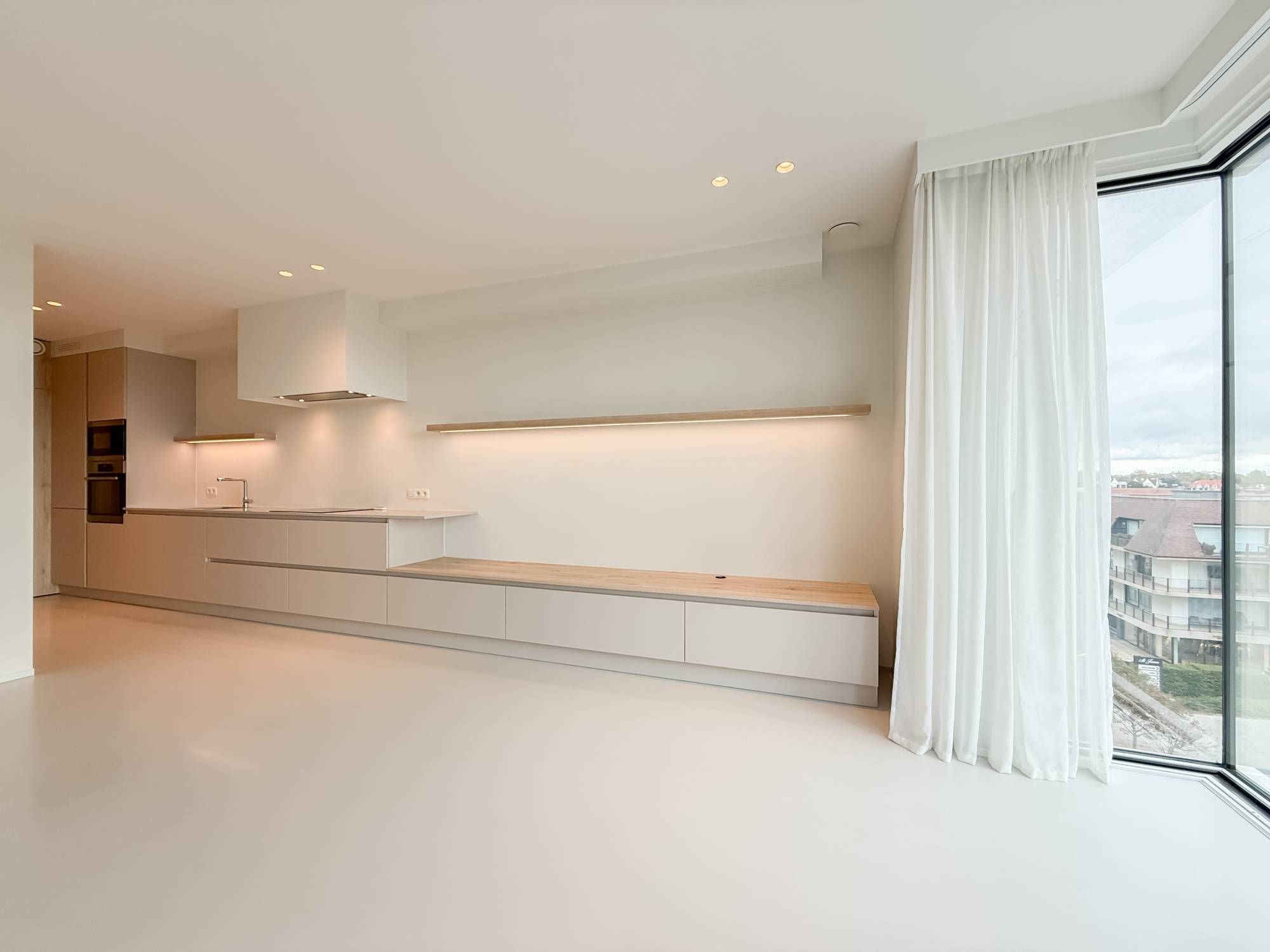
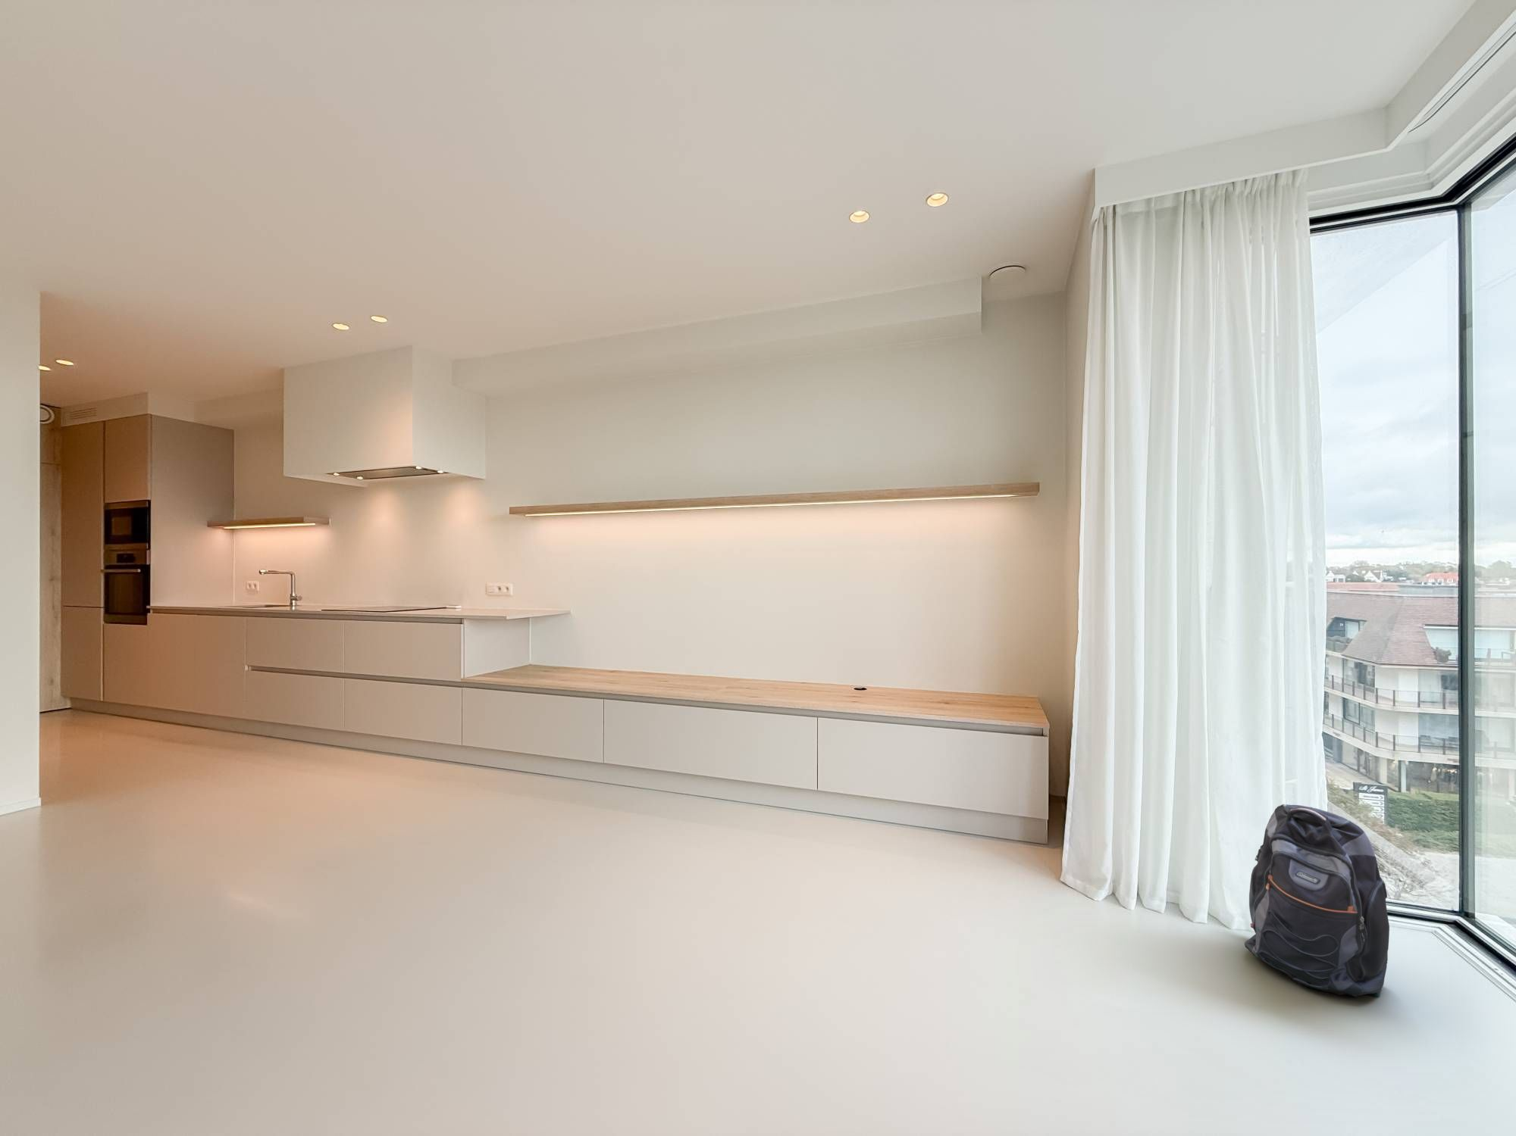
+ backpack (1313, 888)
